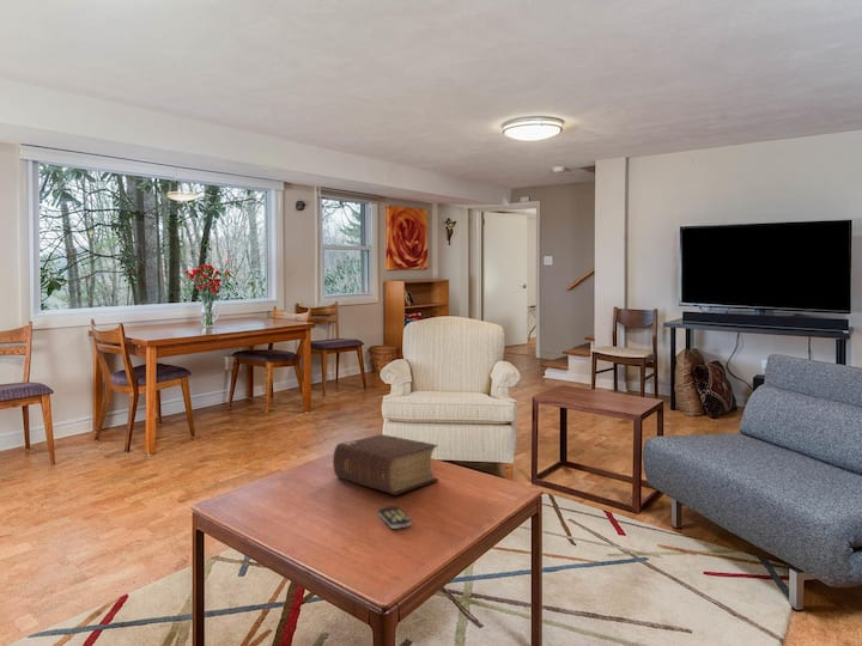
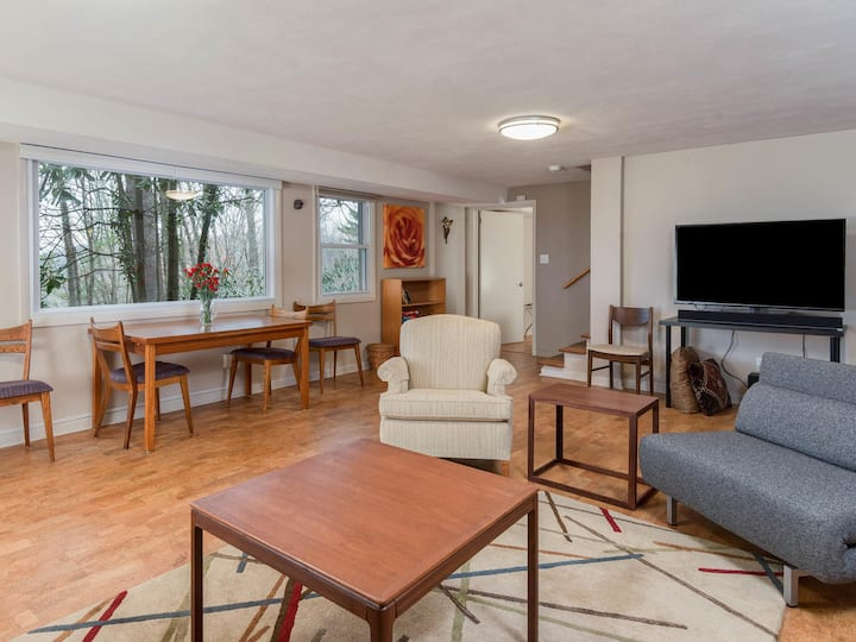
- remote control (394, 516)
- bible (386, 462)
